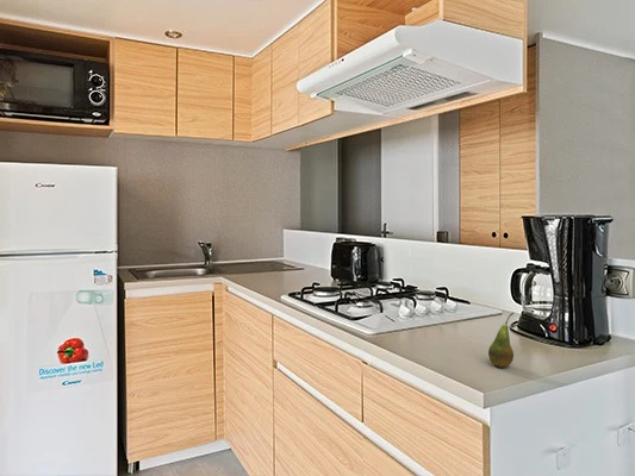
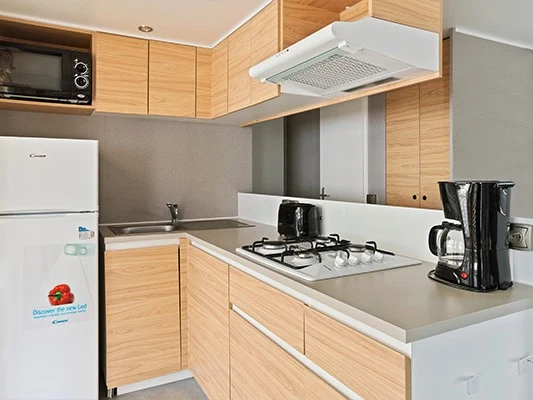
- fruit (500, 339)
